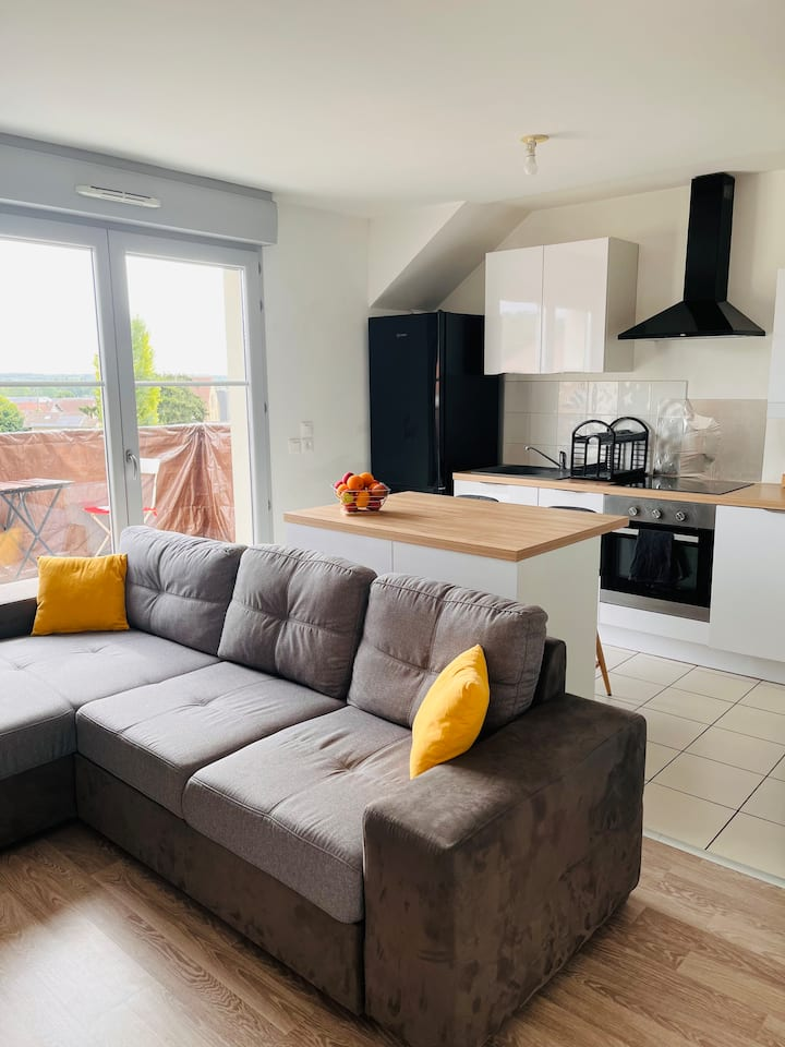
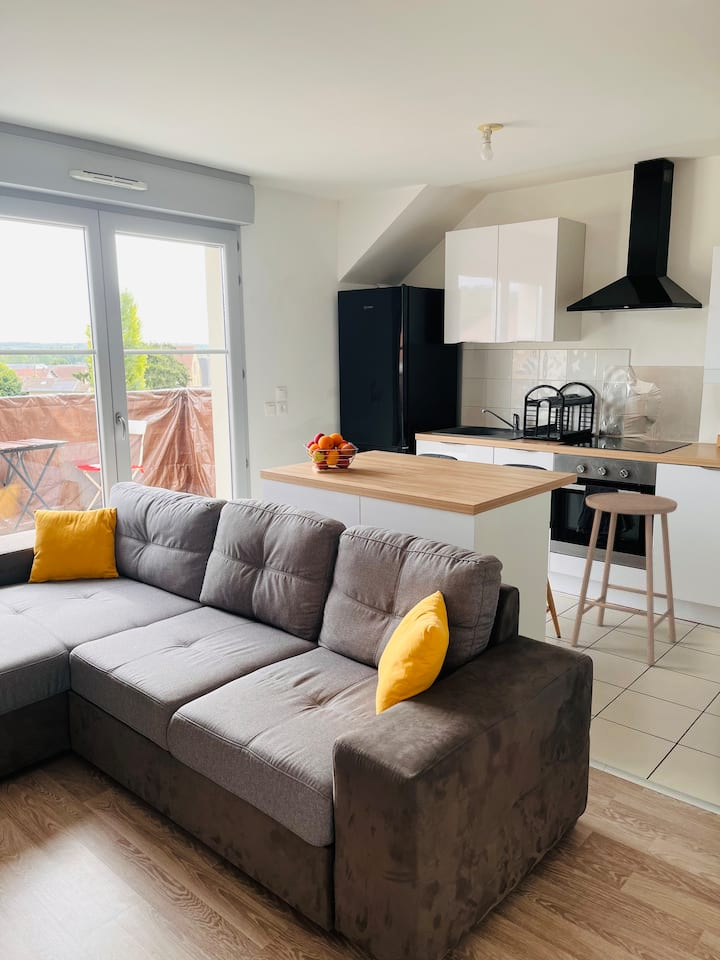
+ stool (625, 587)
